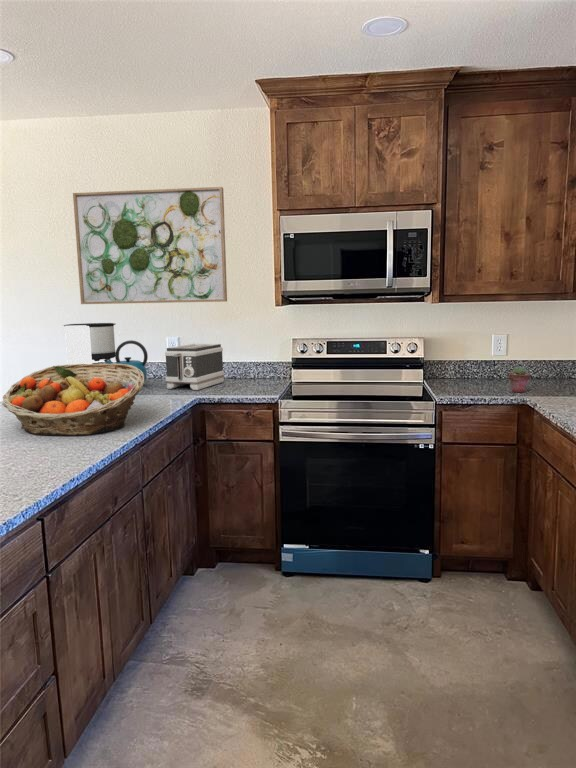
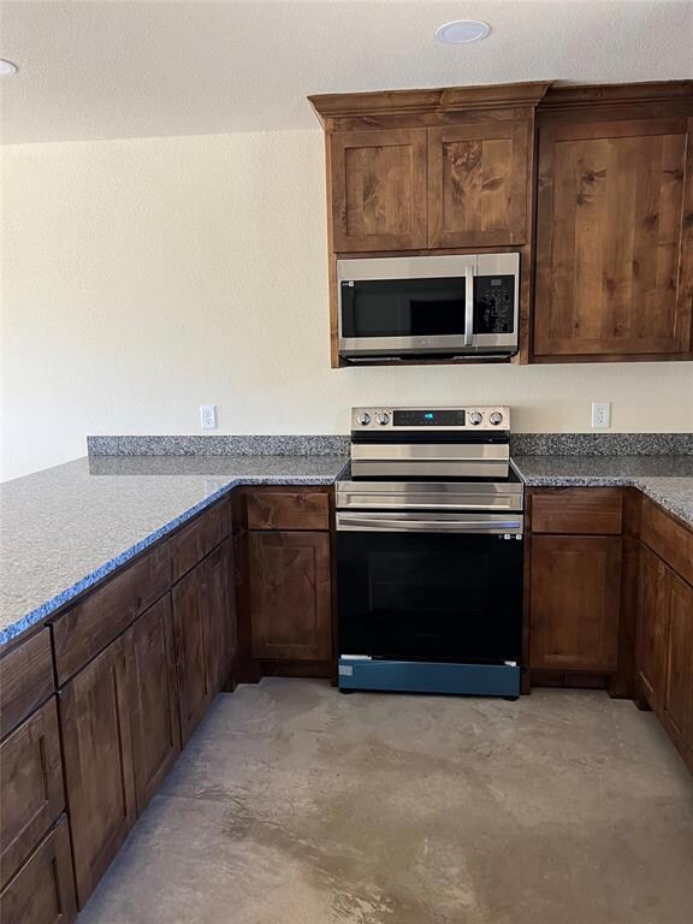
- wall art (149, 247)
- potted succulent (519, 378)
- kettle (126, 363)
- toaster (193, 366)
- coffee maker (98, 363)
- fruit basket (76, 397)
